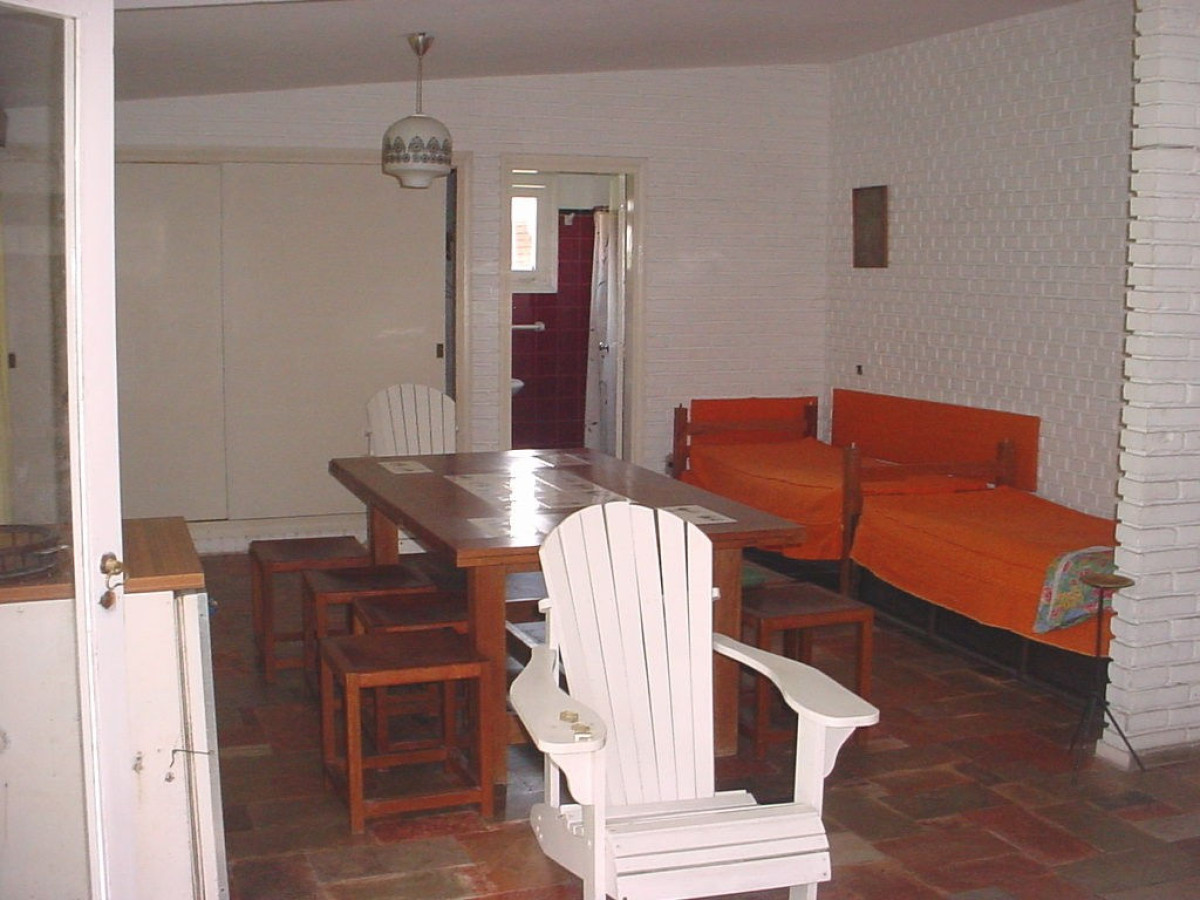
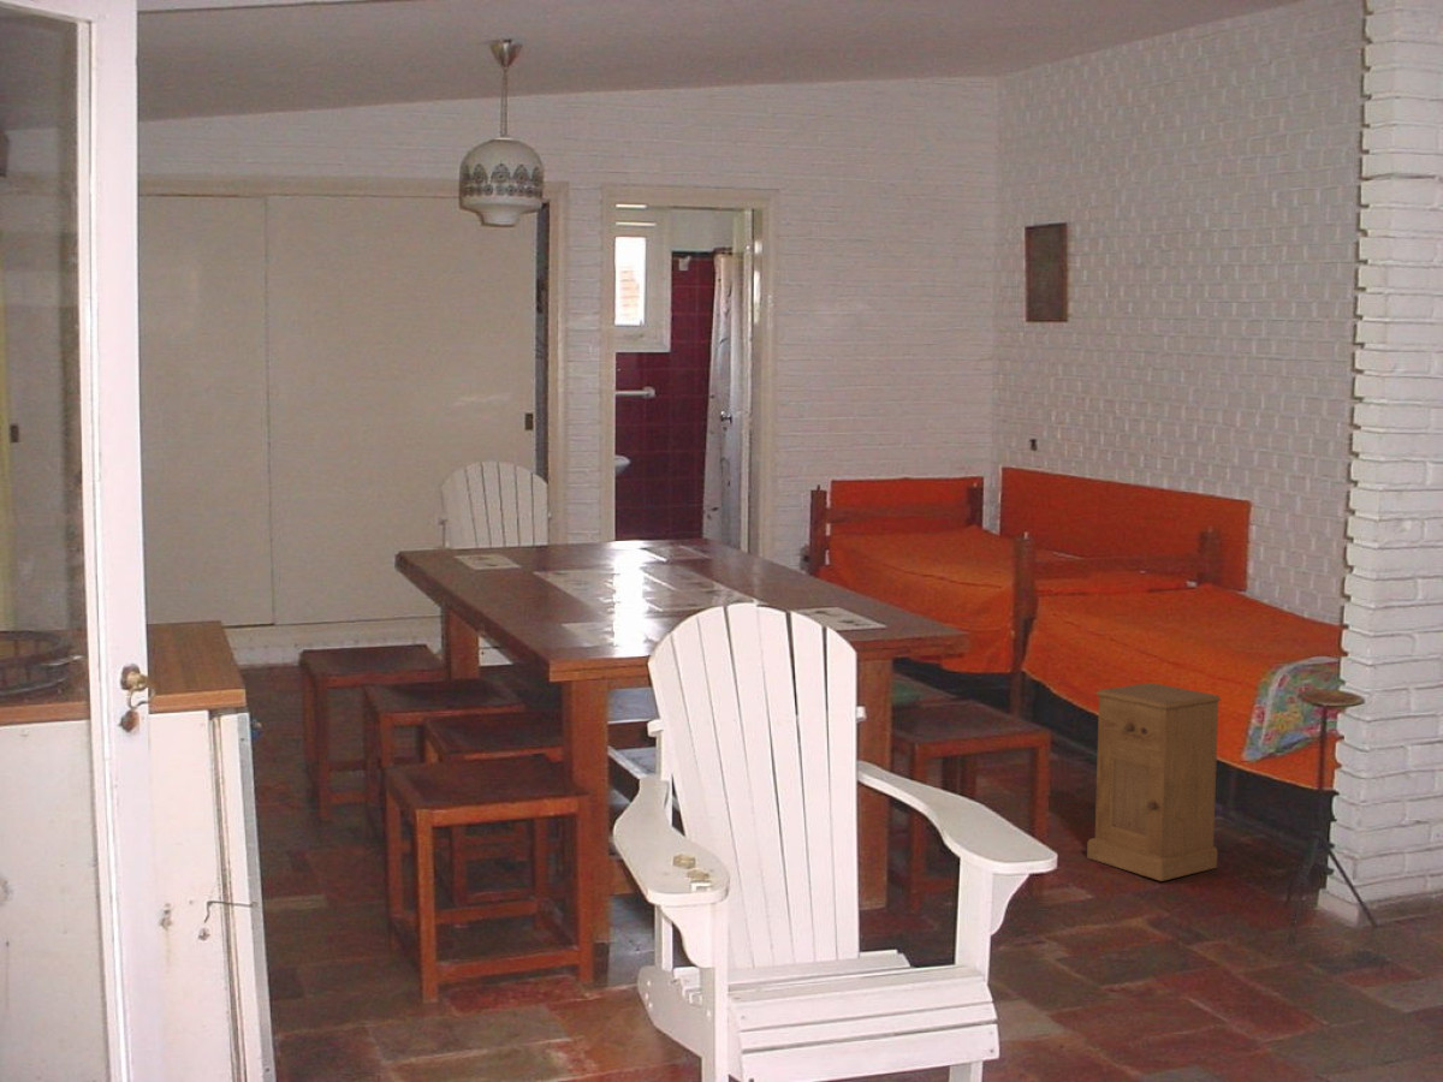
+ nightstand (1153, 778)
